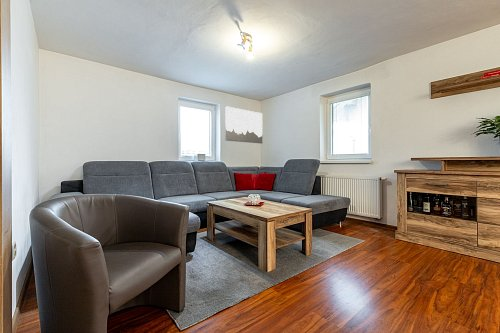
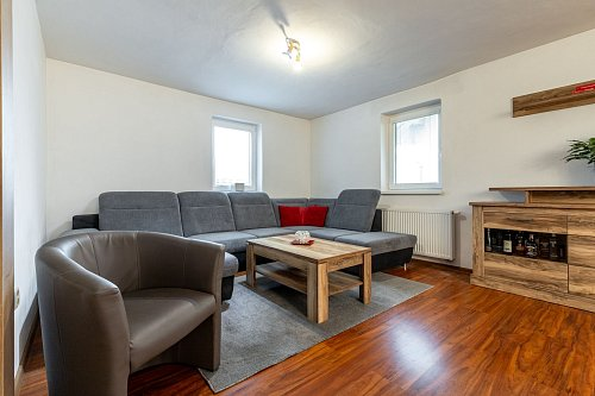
- wall art (244, 126)
